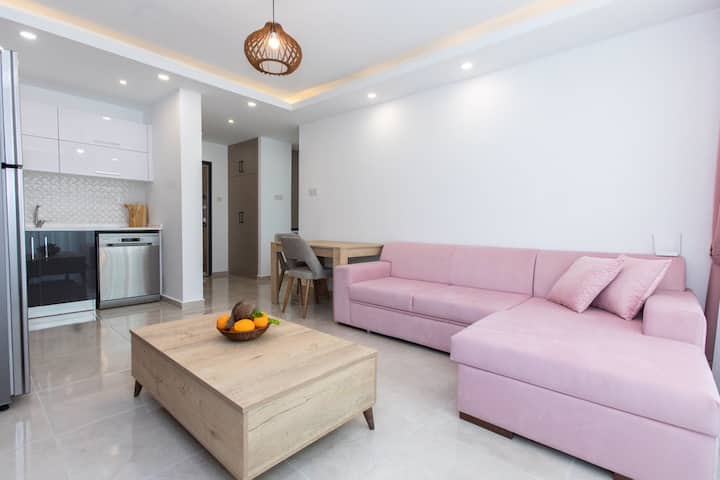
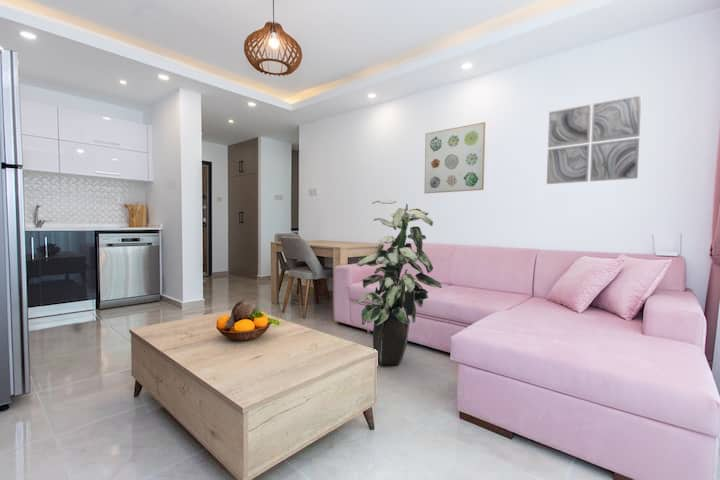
+ indoor plant (393, 280)
+ wall art (591, 144)
+ wall art (452, 160)
